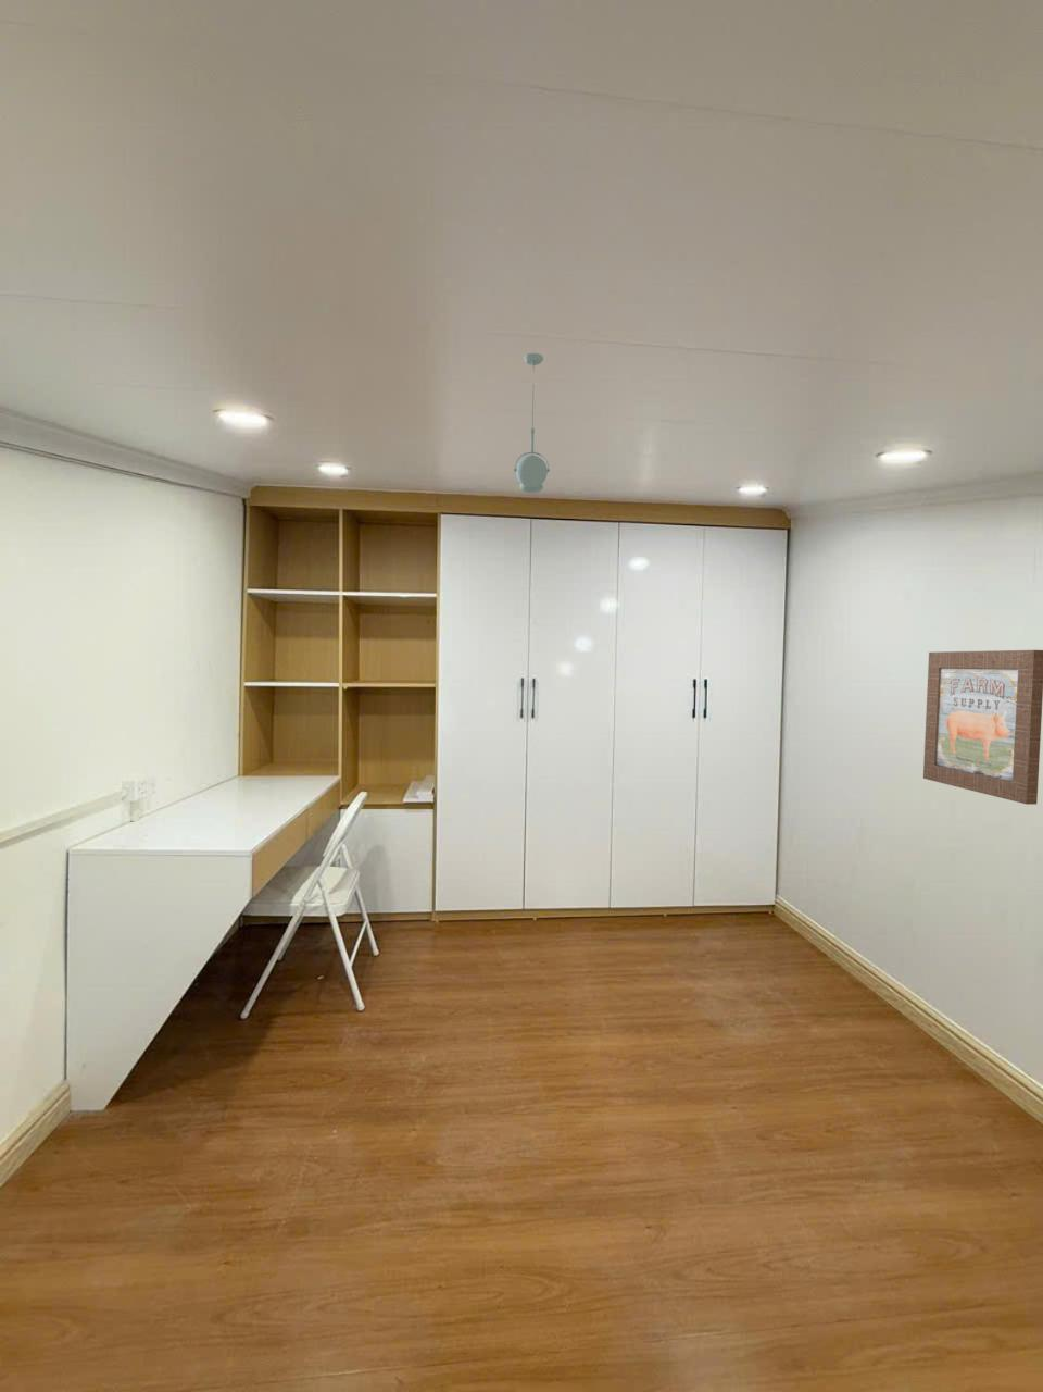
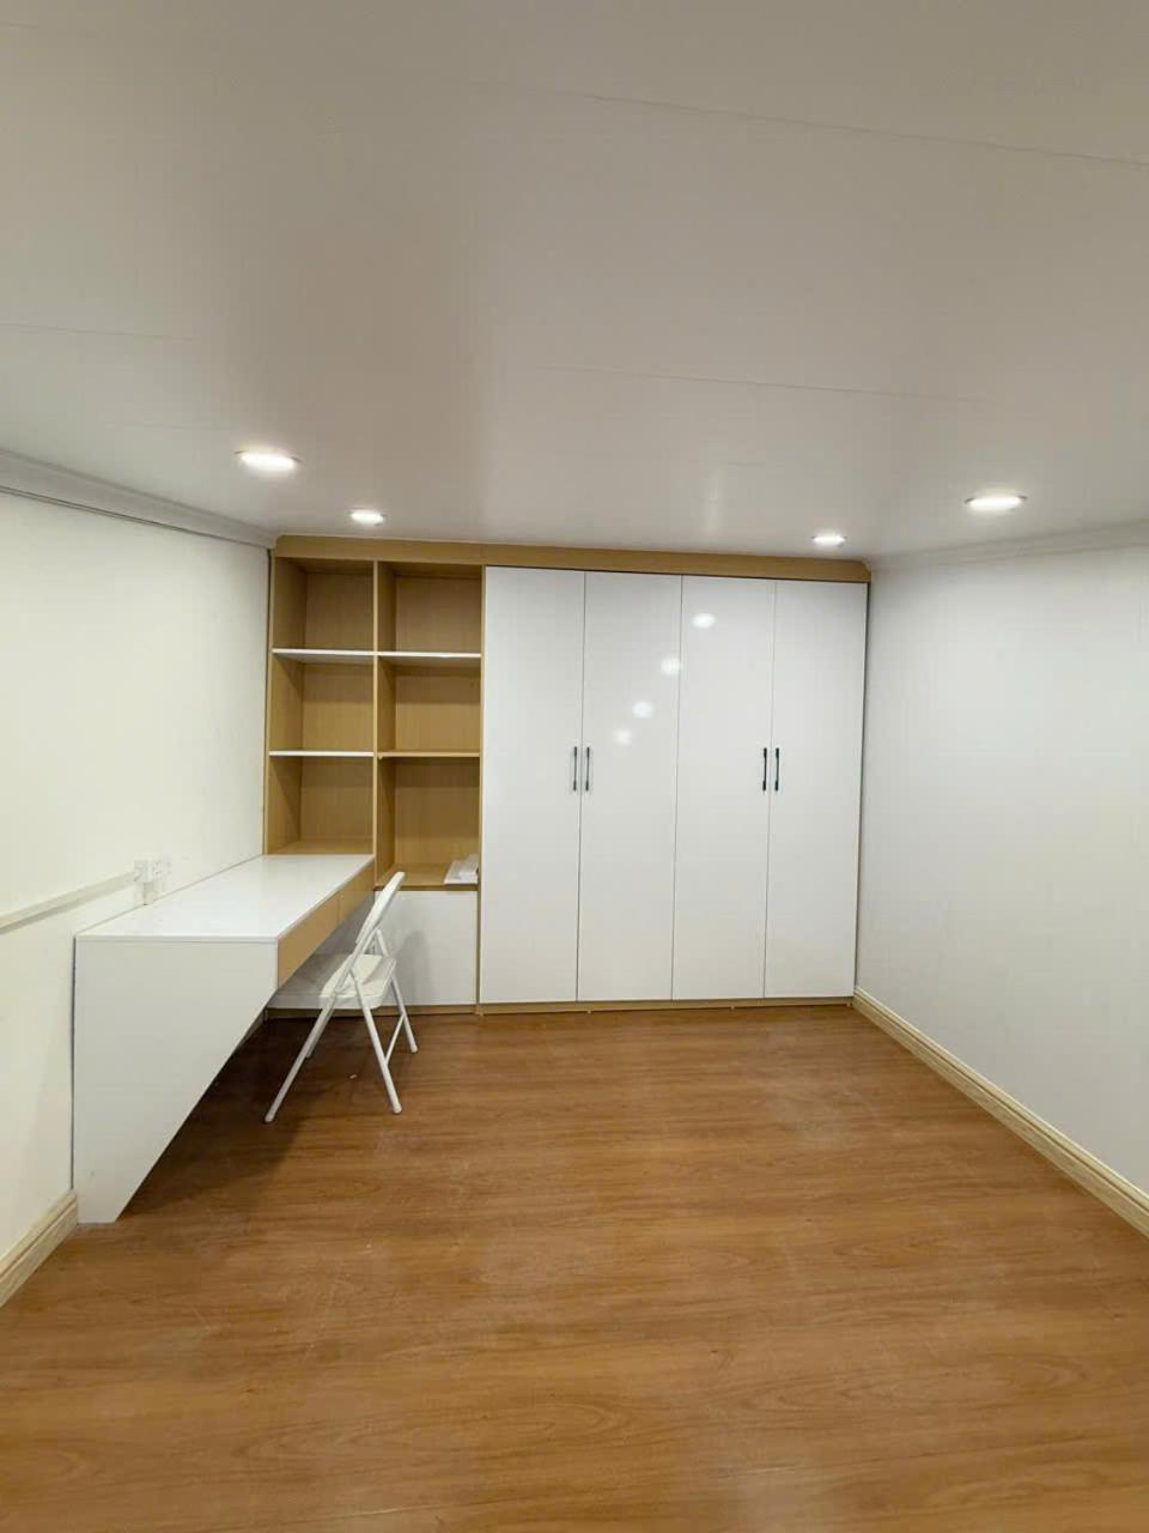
- pendant light (532, 425)
- wall art (977, 720)
